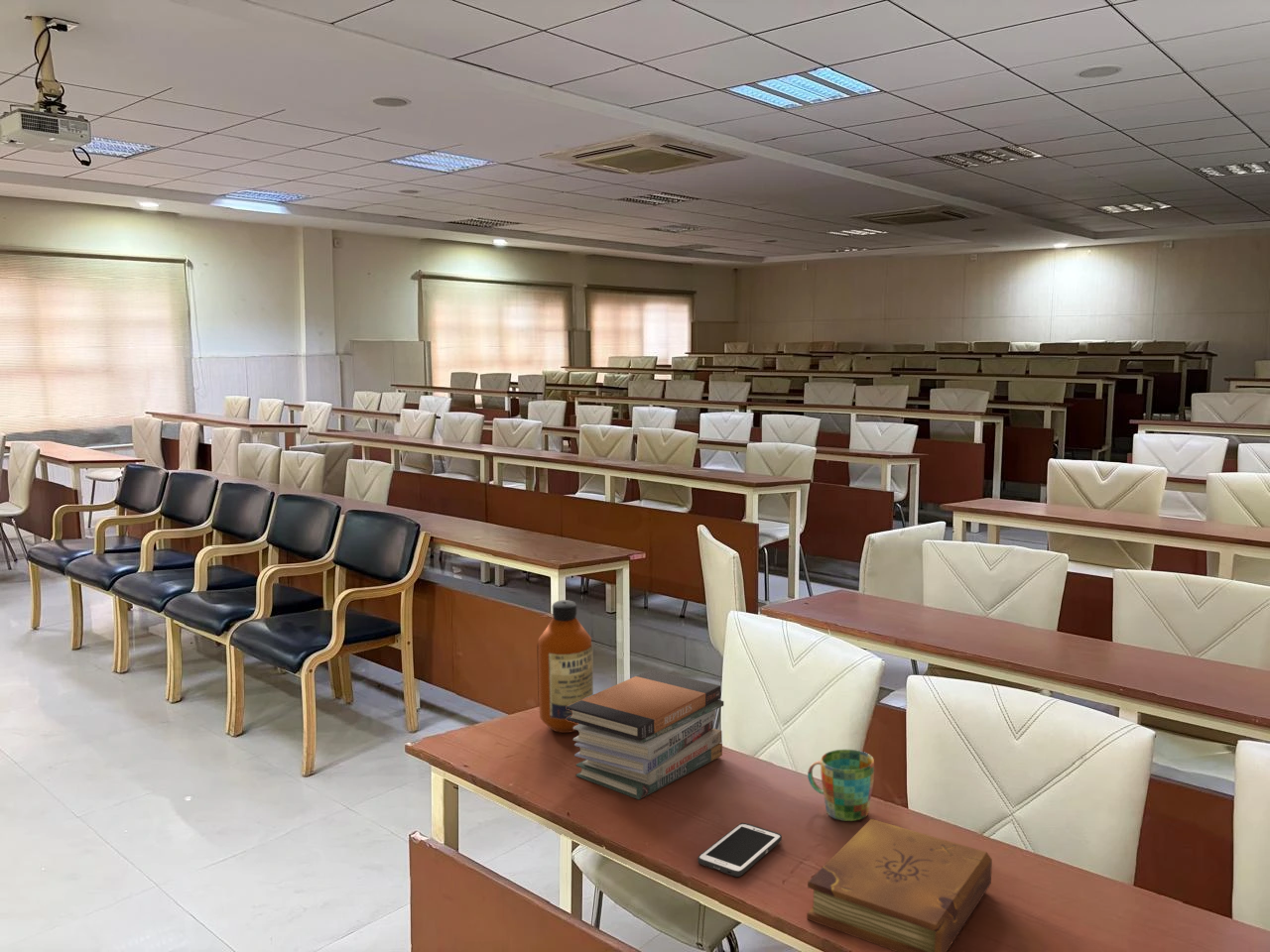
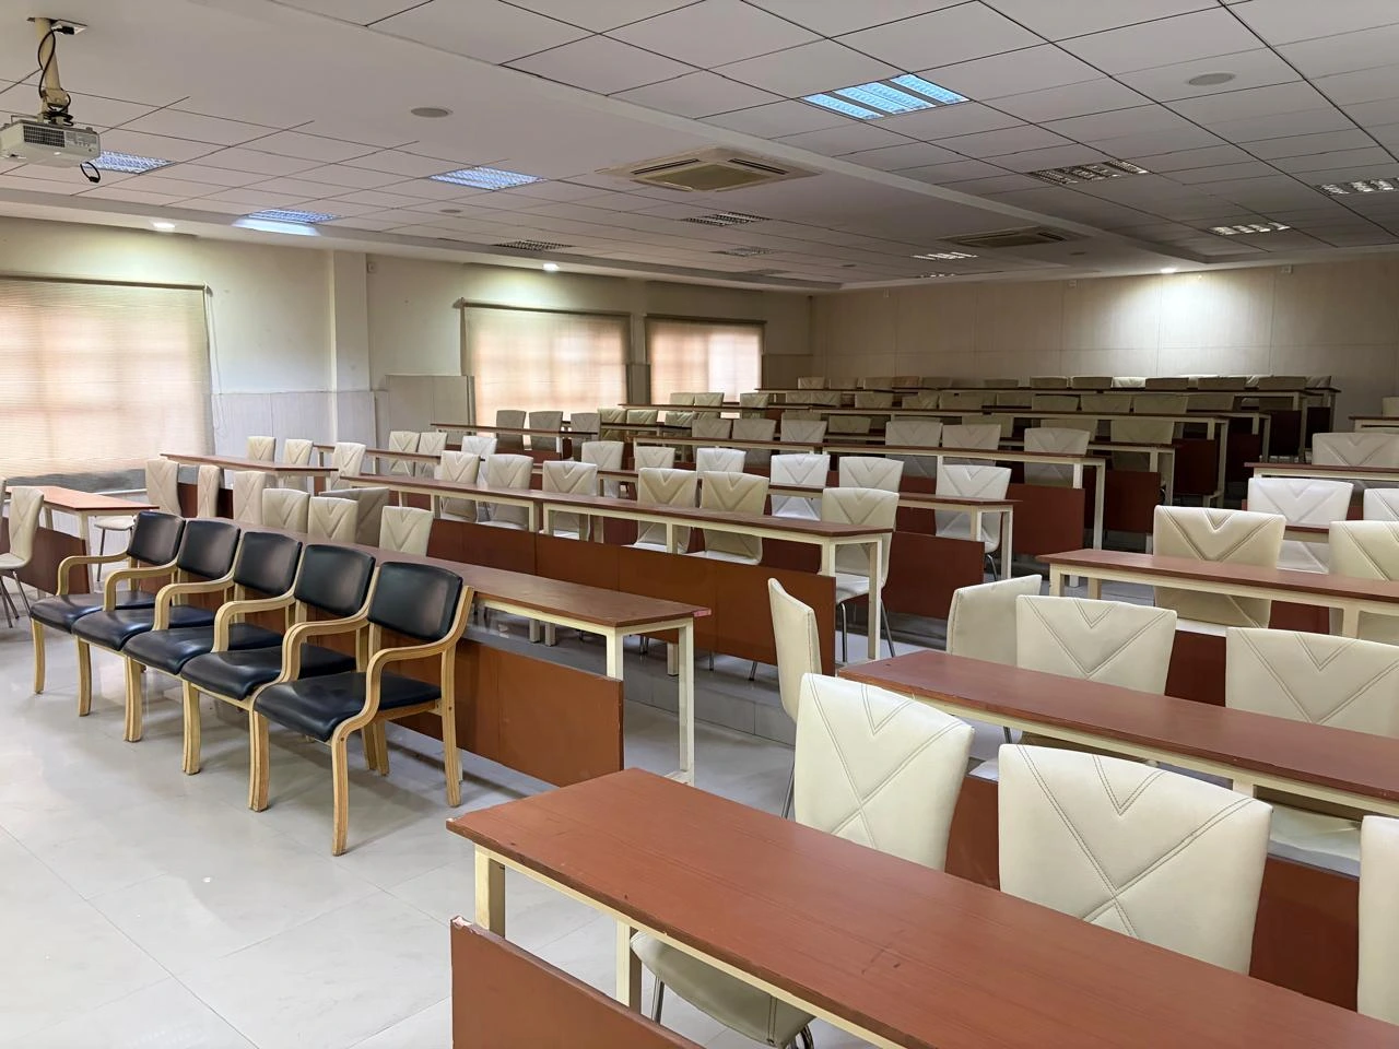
- cell phone (740, 848)
- book stack (647, 731)
- bottle (566, 664)
- diary (902, 885)
- mug (838, 782)
